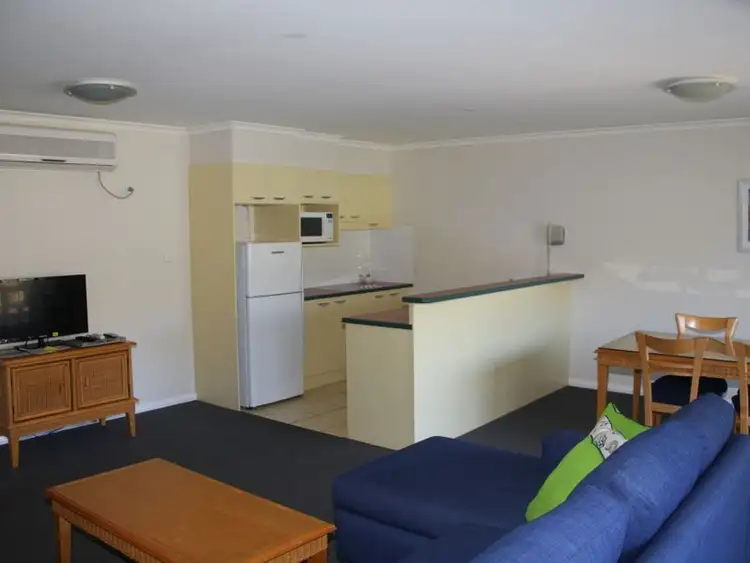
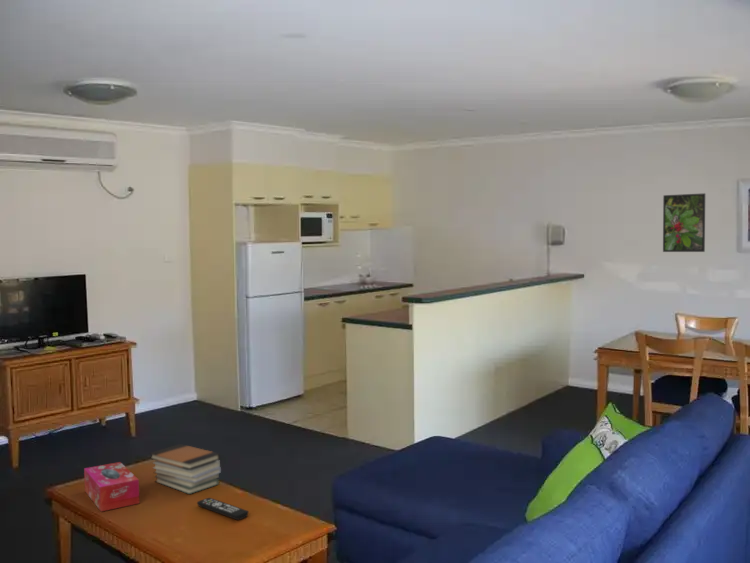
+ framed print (683, 223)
+ tissue box (111, 485)
+ remote control (222, 508)
+ book stack (186, 468)
